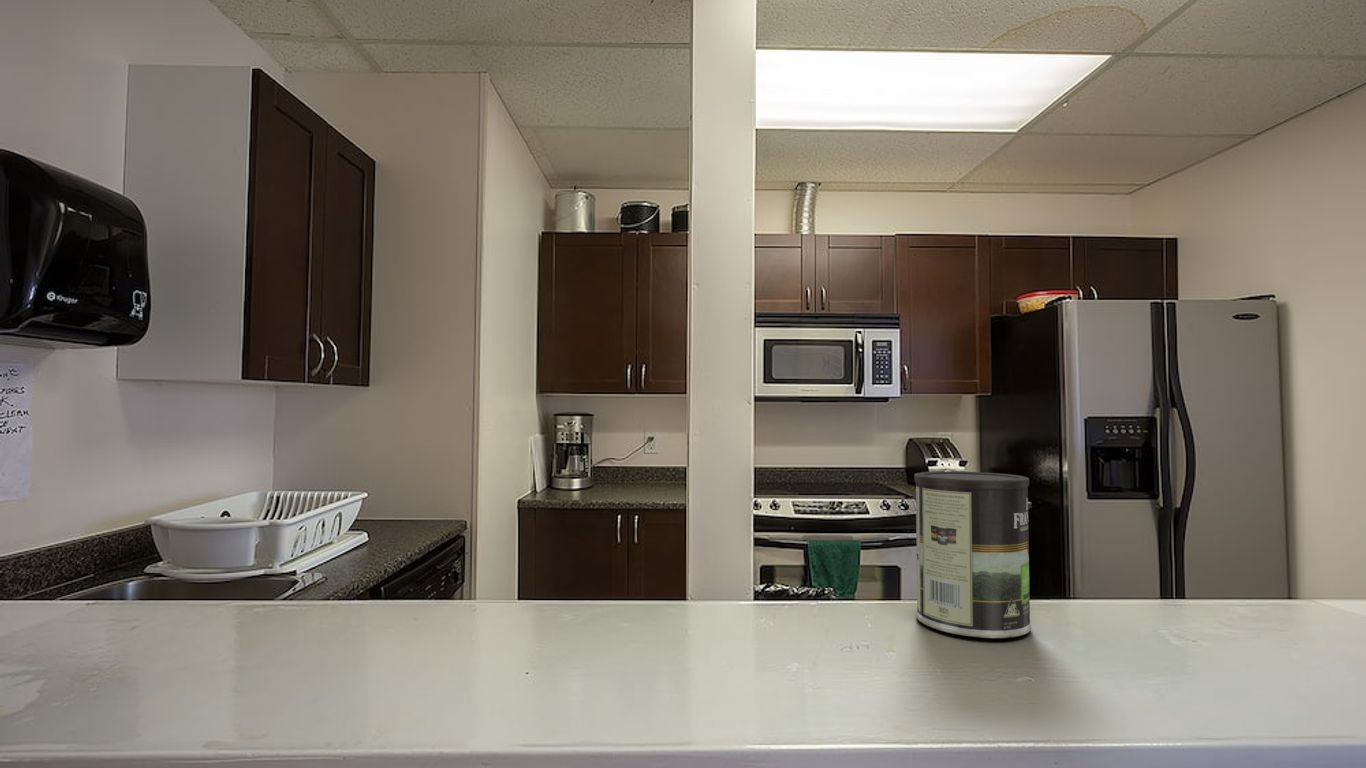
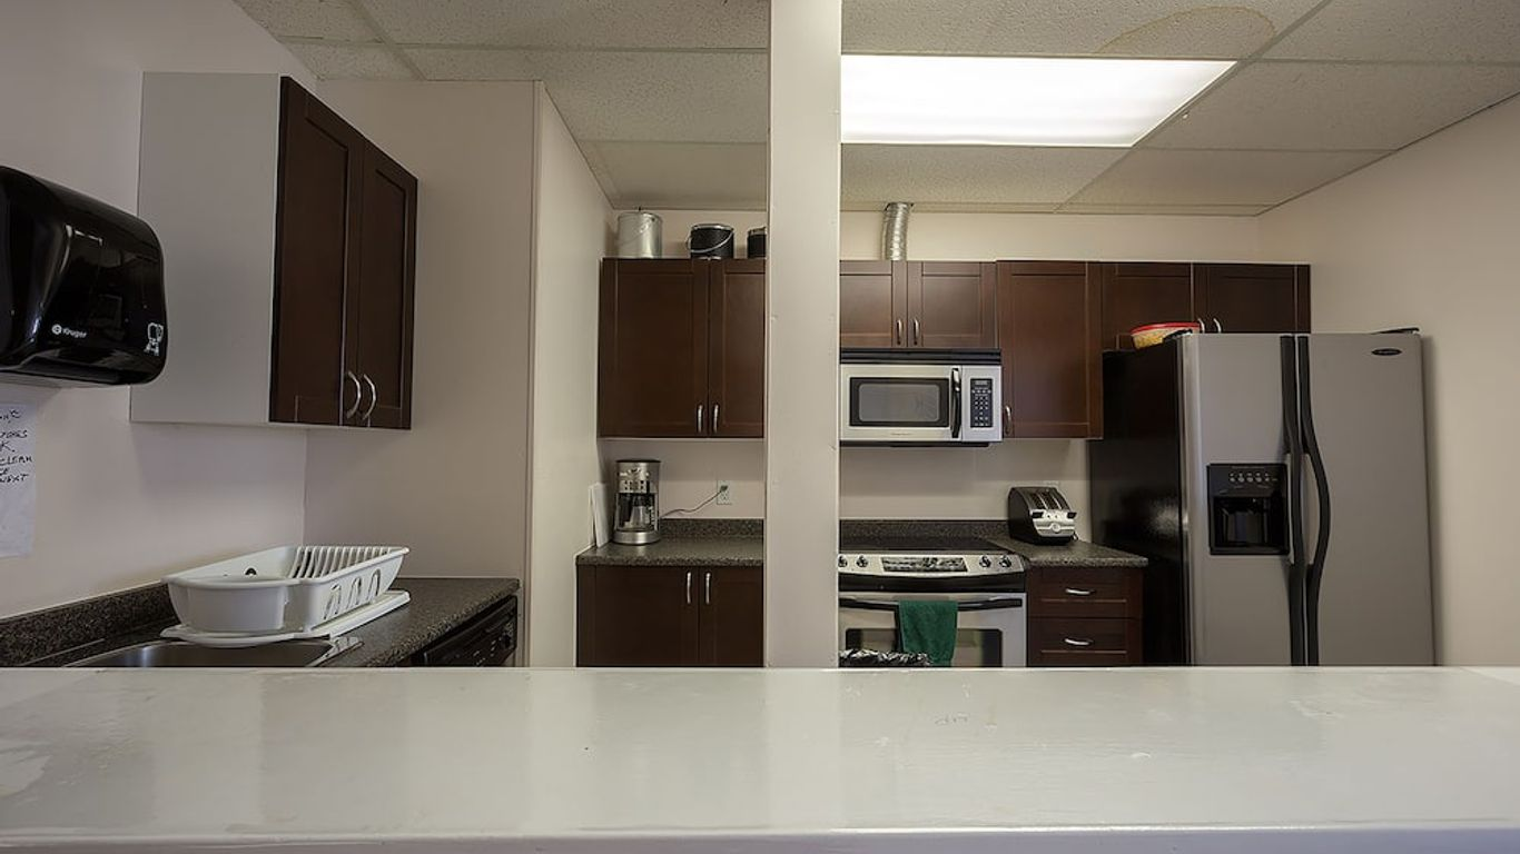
- coffee can (970, 548)
